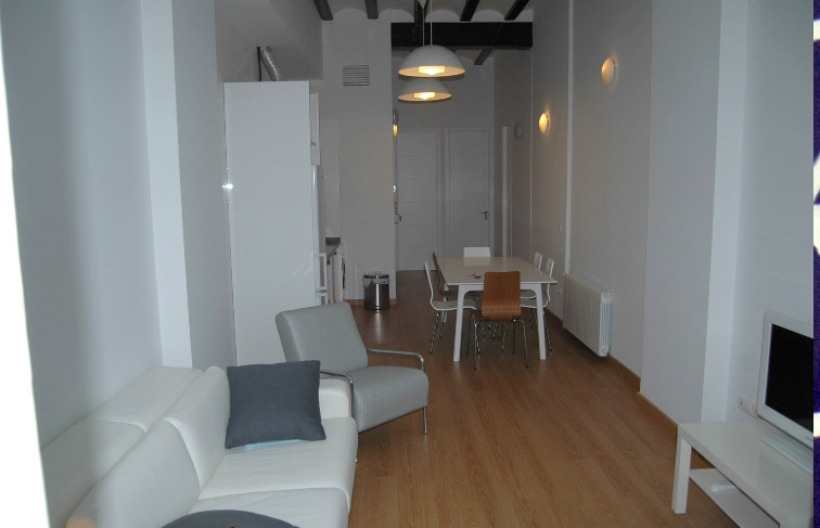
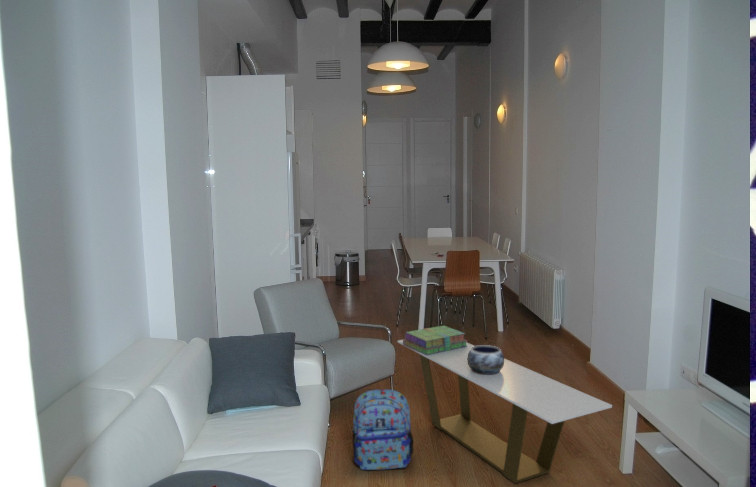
+ coffee table (469, 407)
+ stack of books (435, 338)
+ decorative bowl (485, 359)
+ backpack (382, 427)
